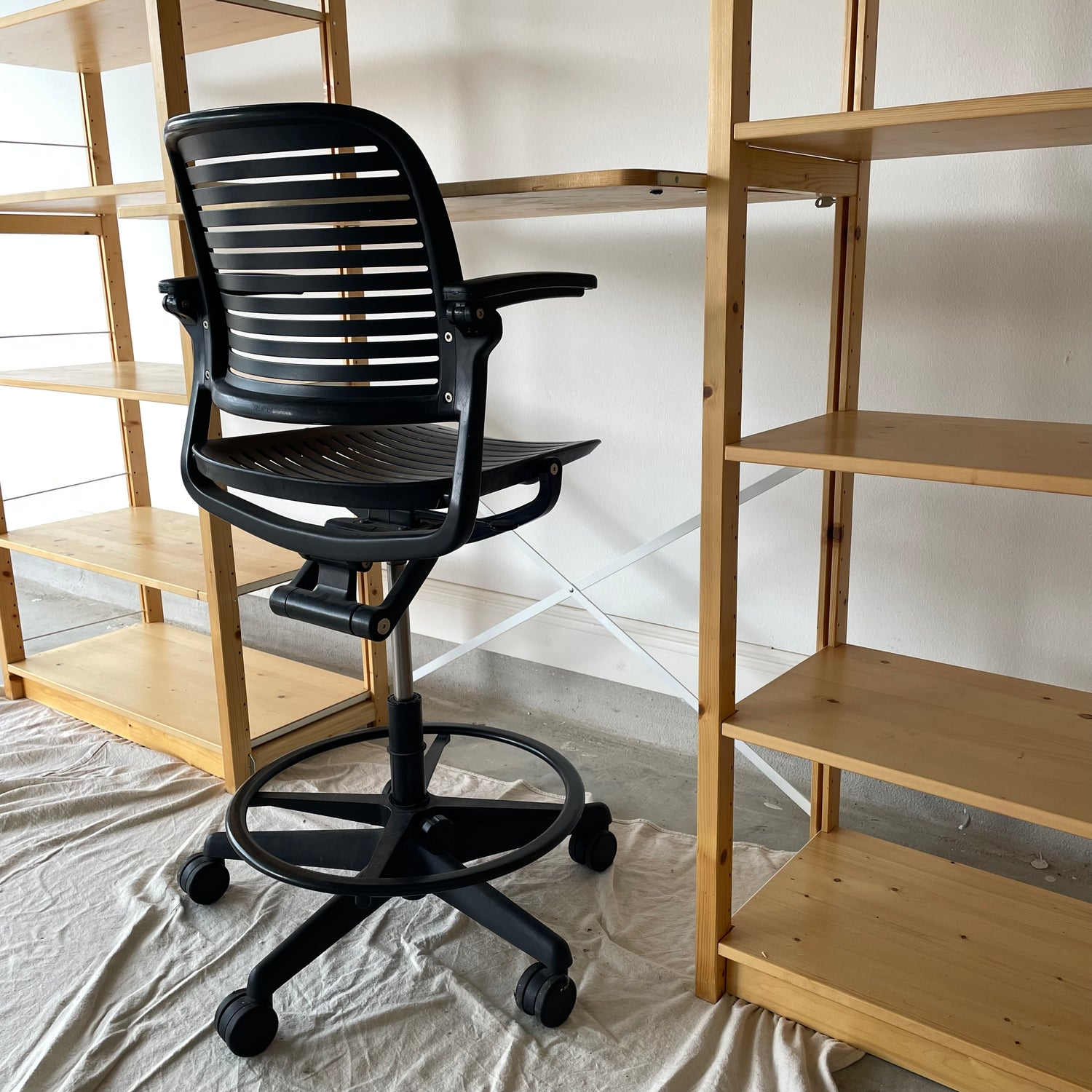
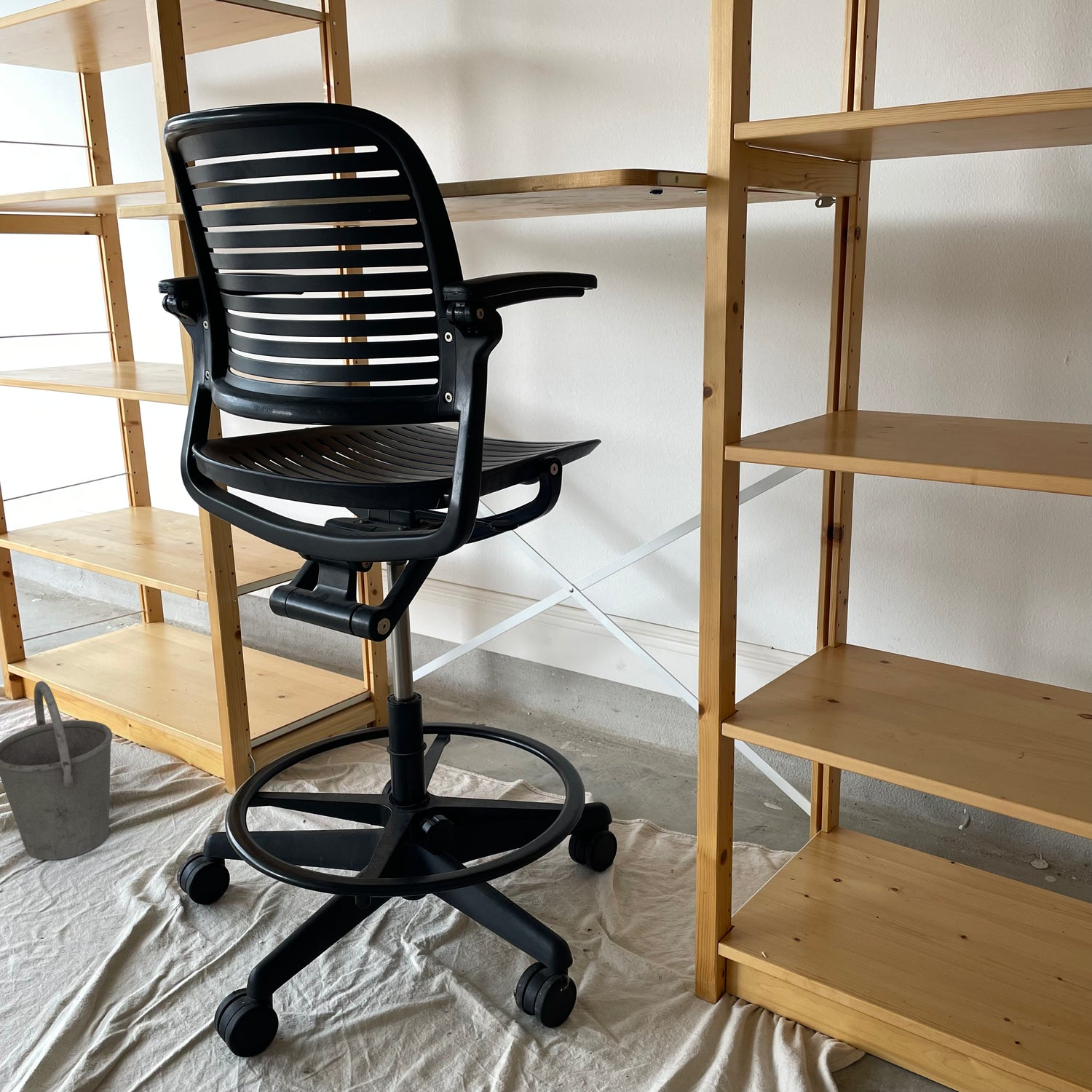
+ bucket (56, 764)
